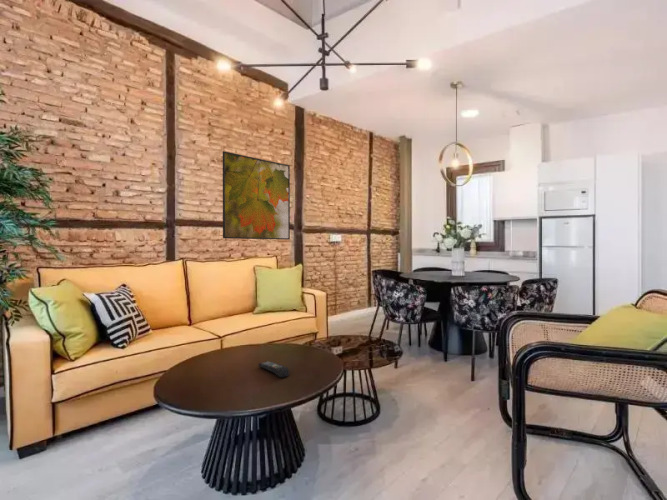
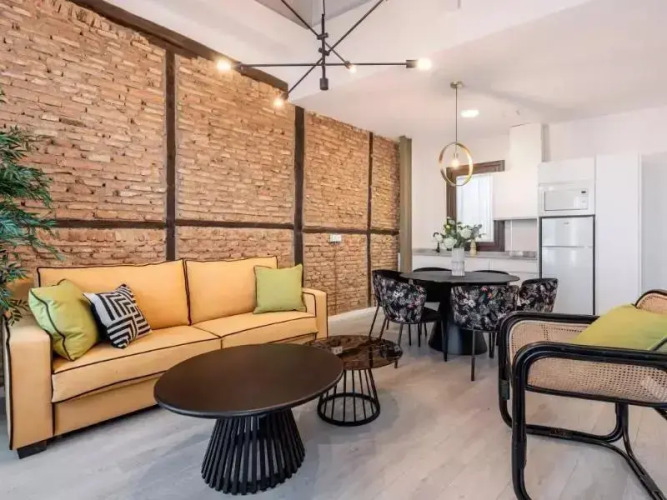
- remote control (273, 367)
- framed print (258, 199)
